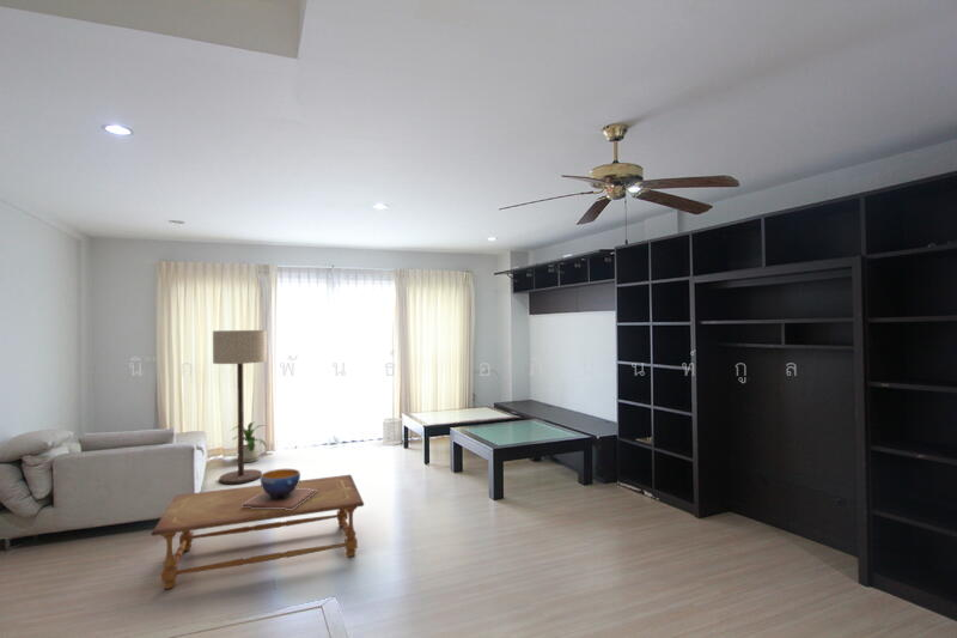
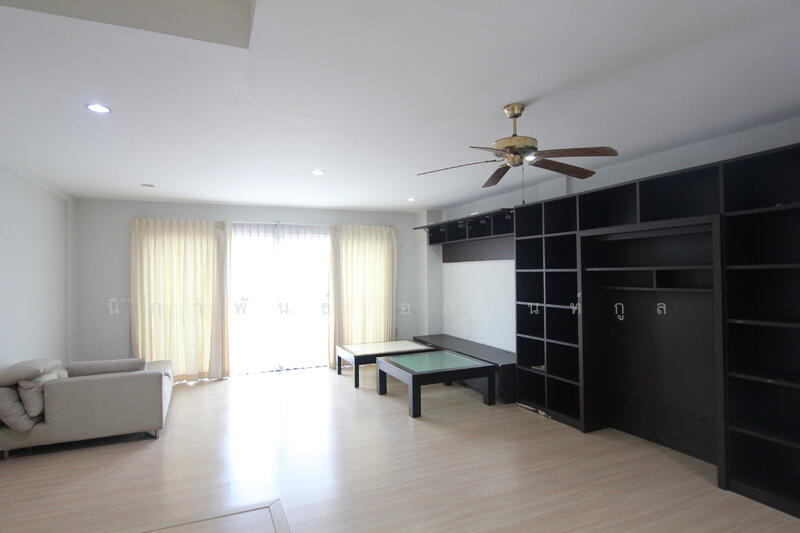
- decorative bowl (280, 486)
- coffee table (267, 525)
- floor lamp (240, 403)
- house plant (250, 439)
- wastebasket (392, 431)
